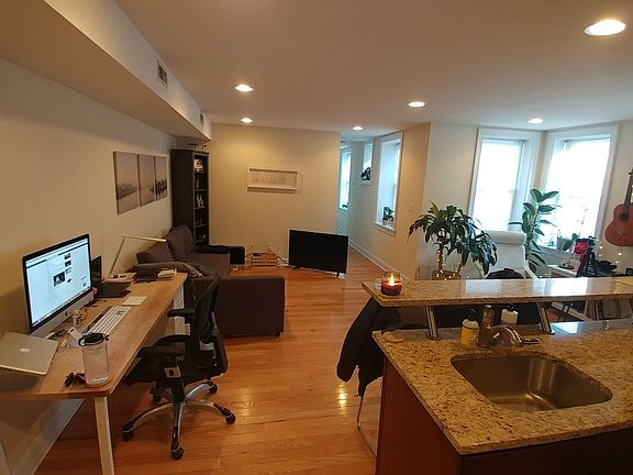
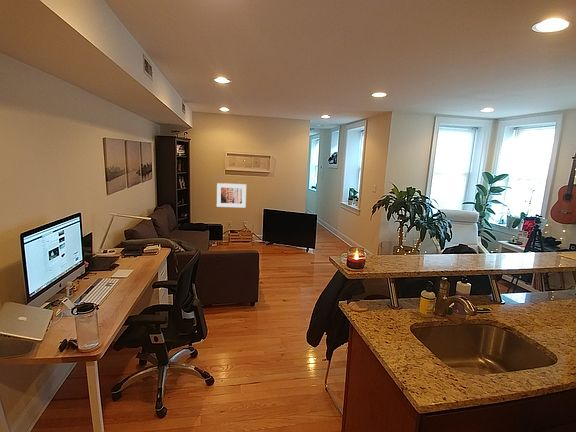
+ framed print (231, 195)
